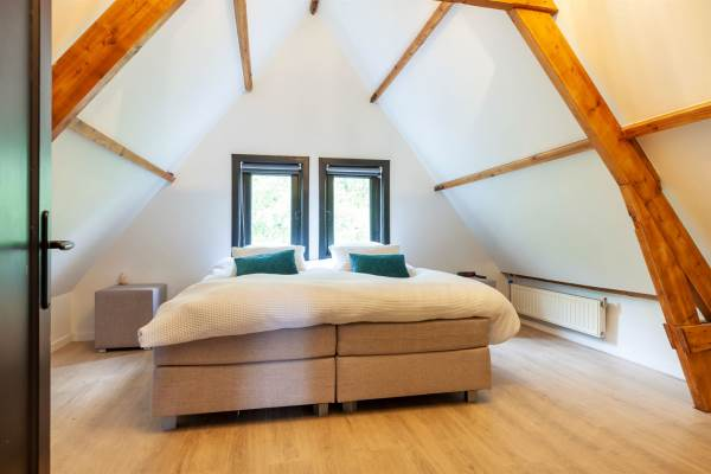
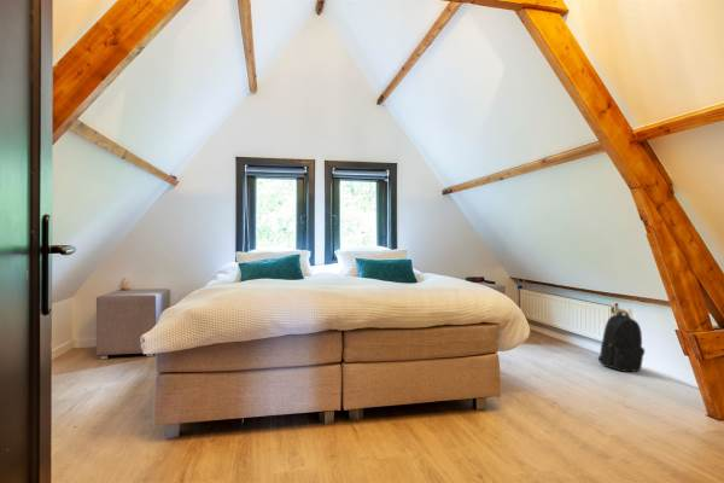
+ backpack (621, 339)
